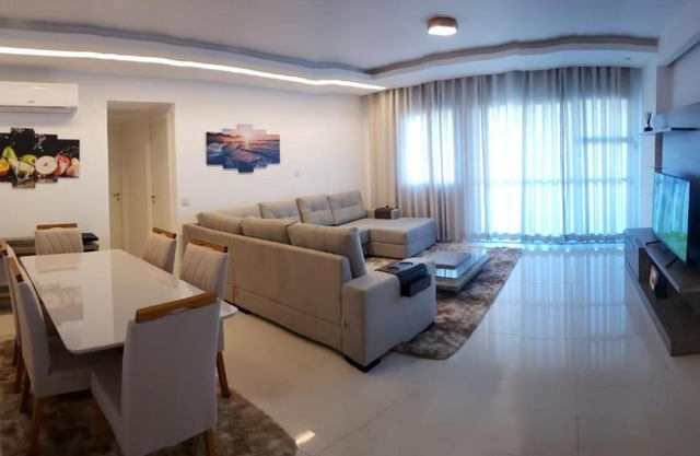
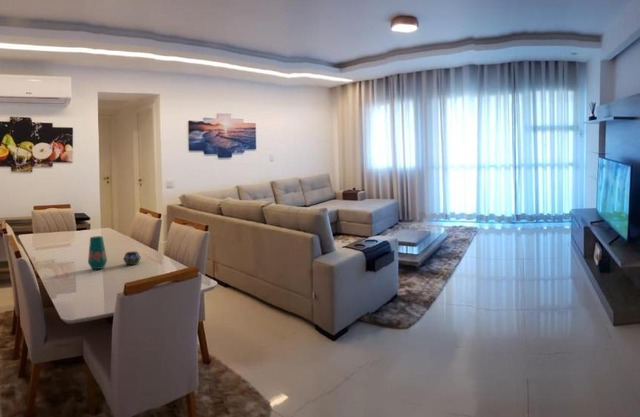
+ vase (105, 252)
